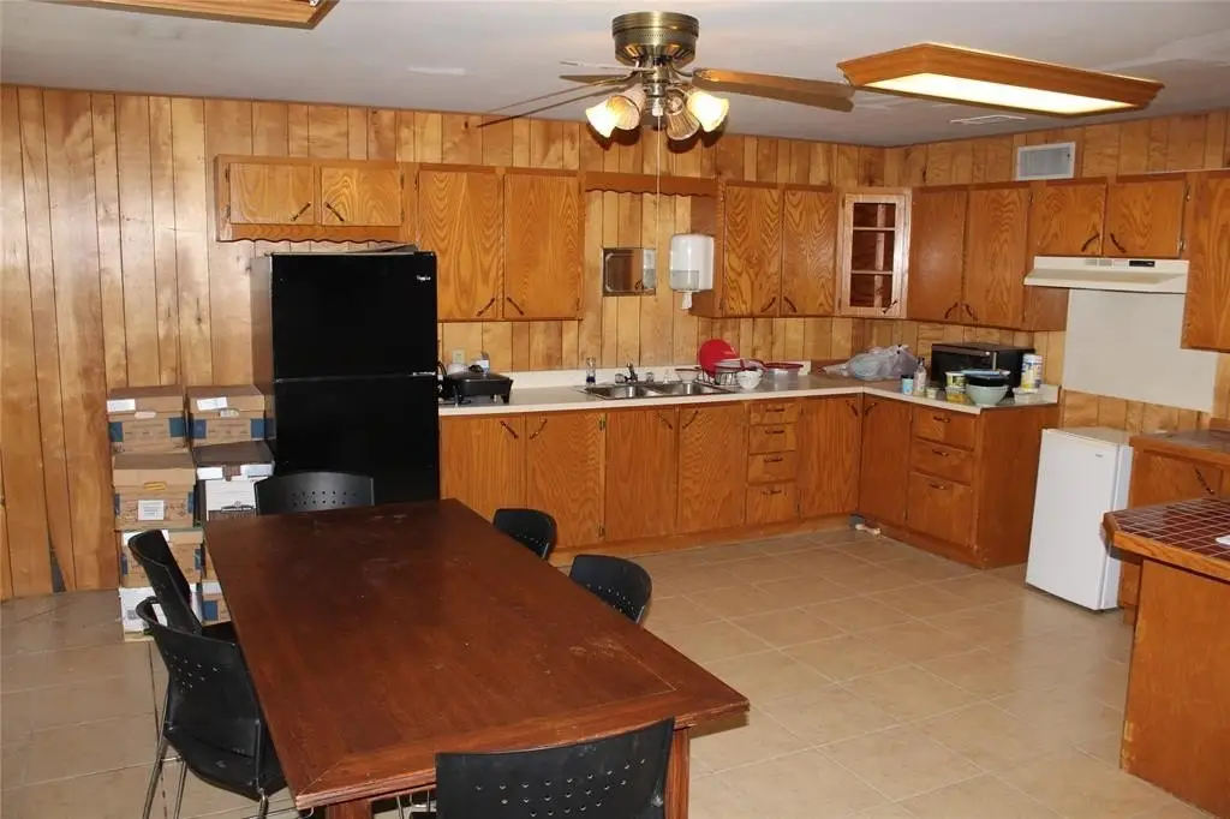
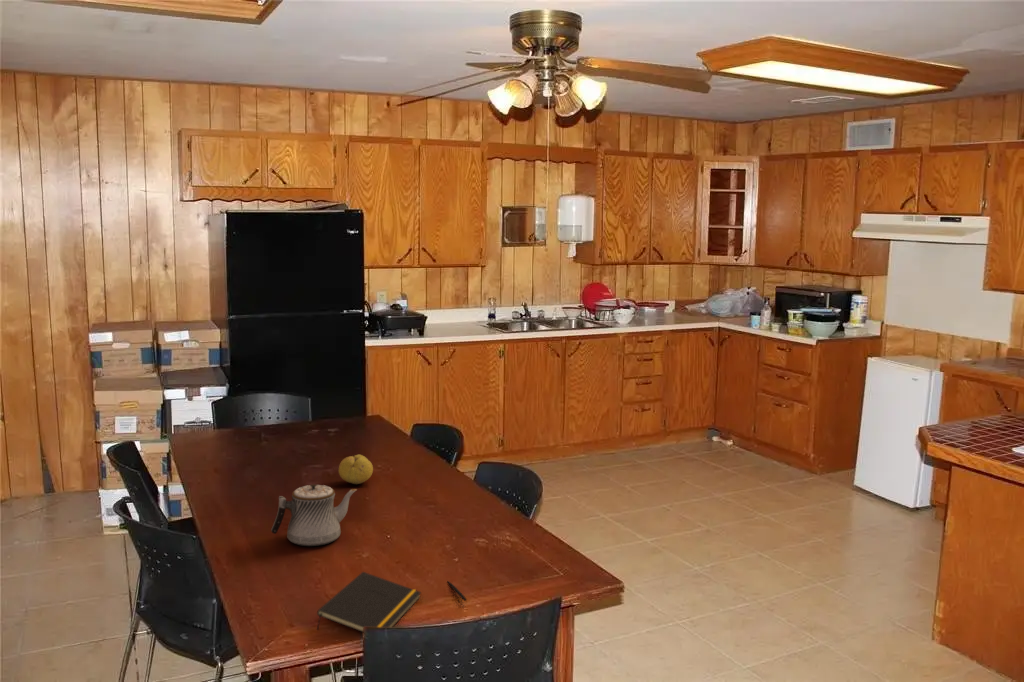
+ notepad (371, 603)
+ fruit (356, 469)
+ teapot (315, 511)
+ pen (456, 589)
